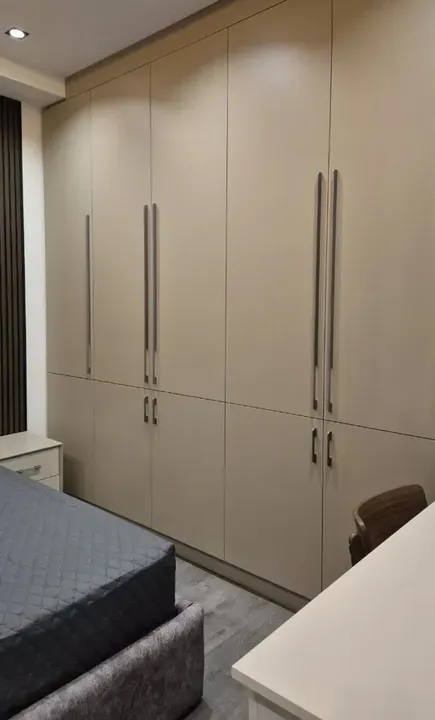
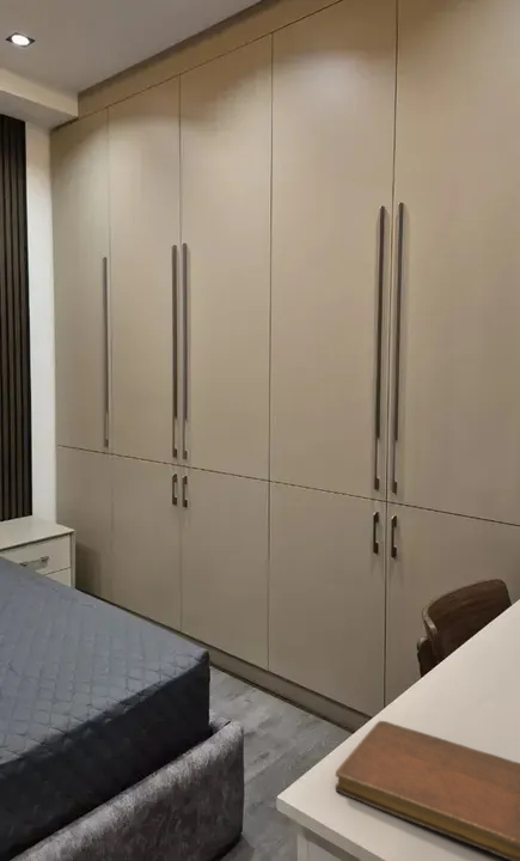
+ notebook (441, 780)
